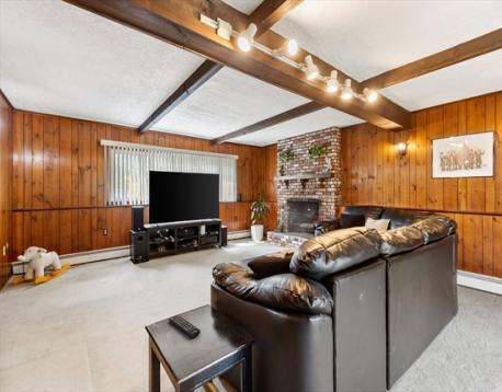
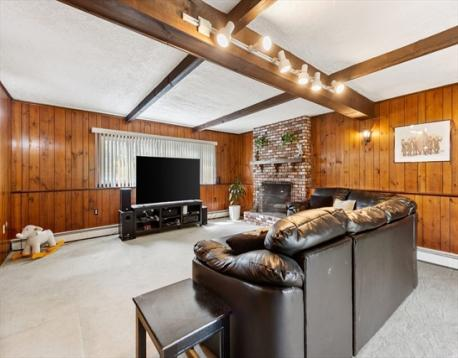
- remote control (183, 325)
